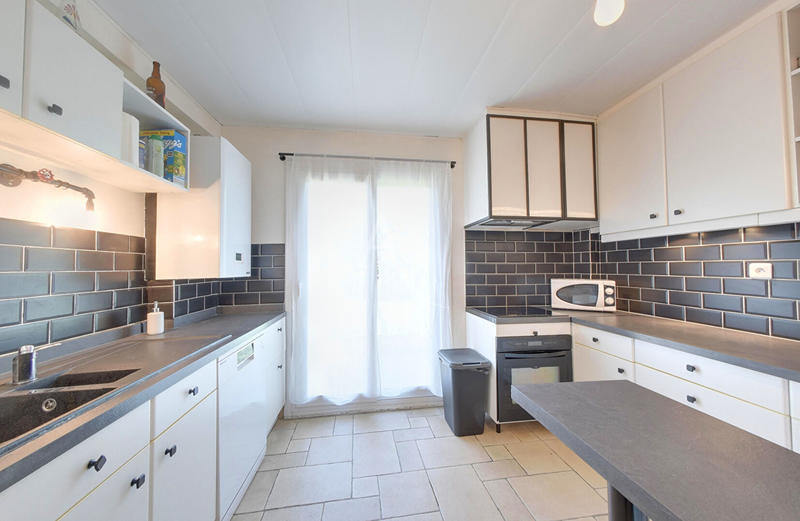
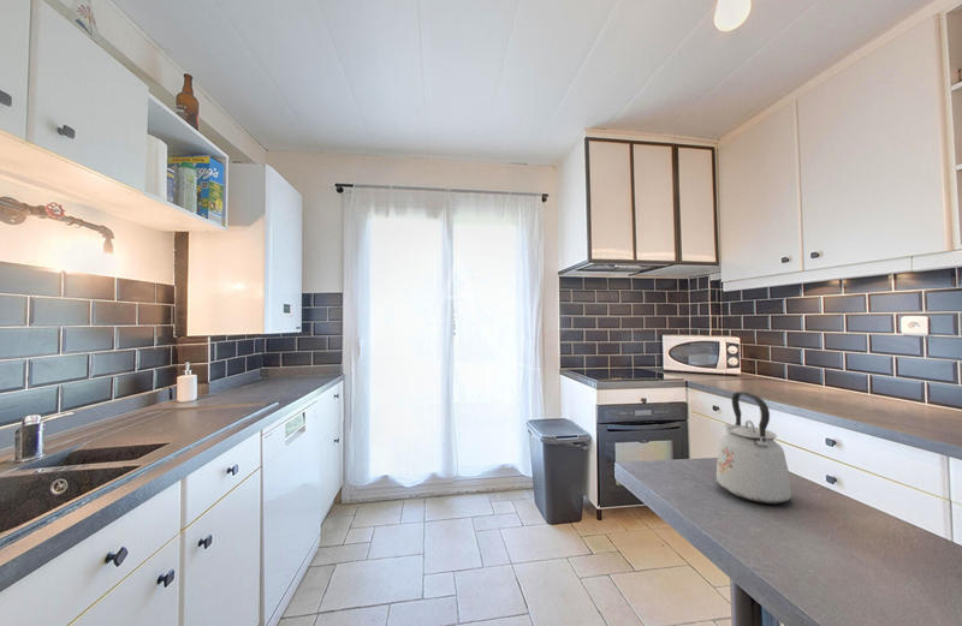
+ kettle (744, 440)
